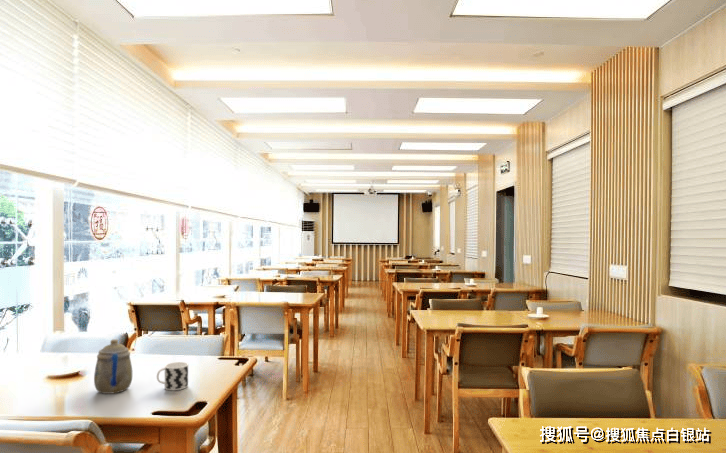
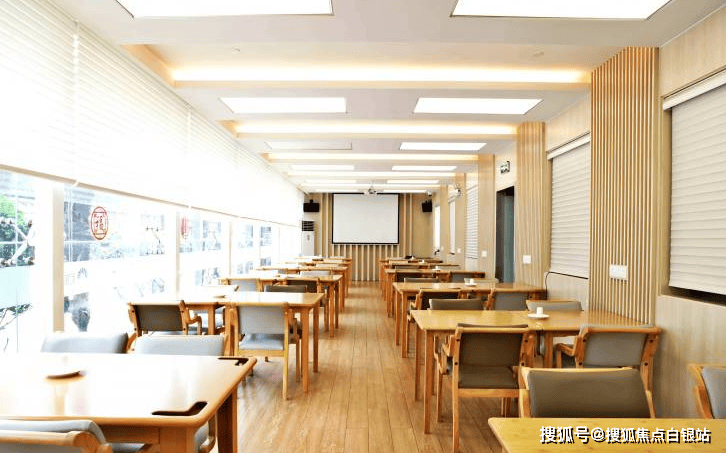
- cup (172, 376)
- teapot (113, 364)
